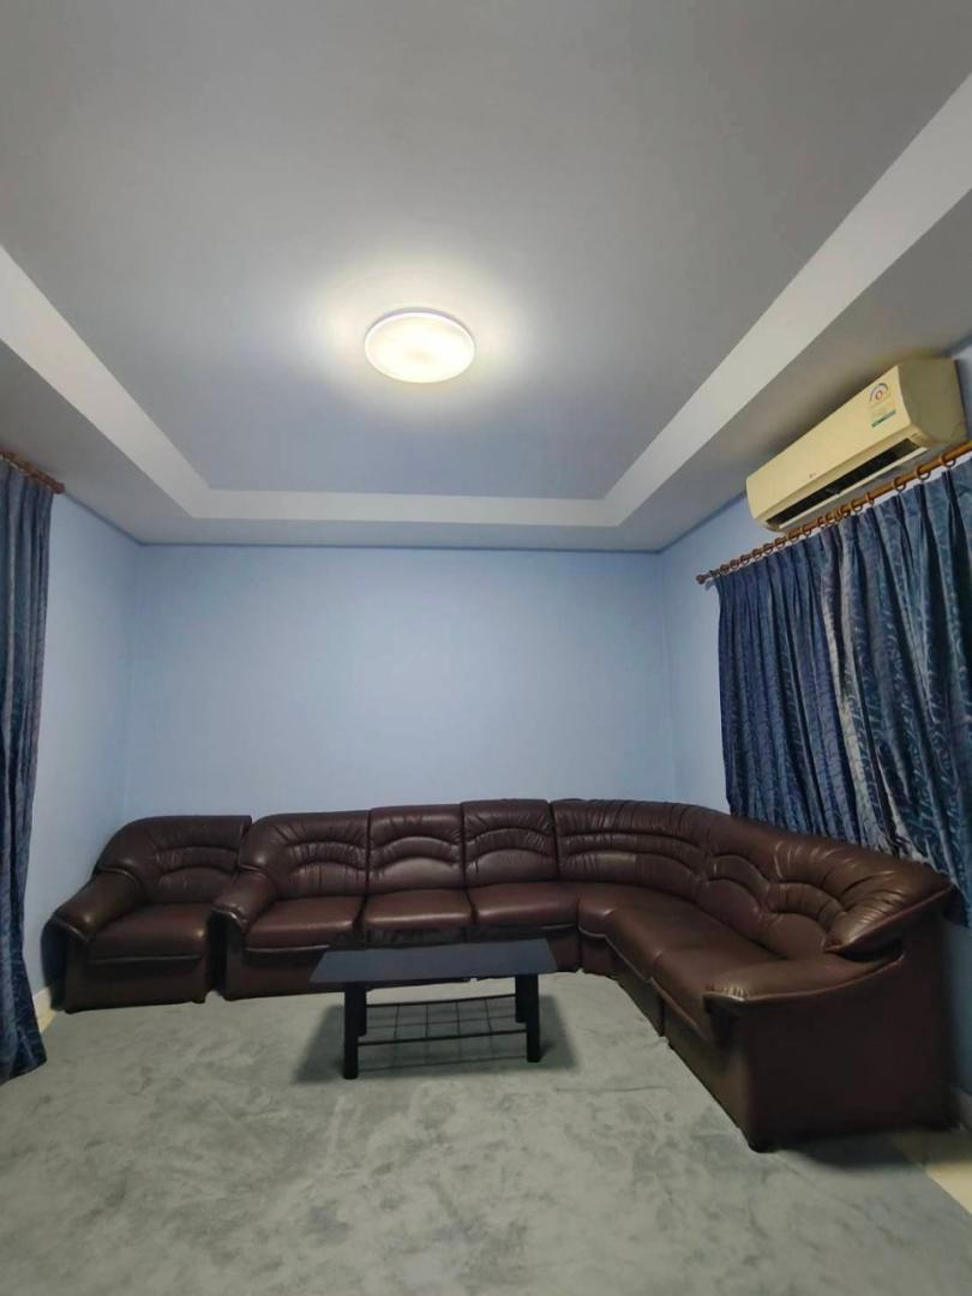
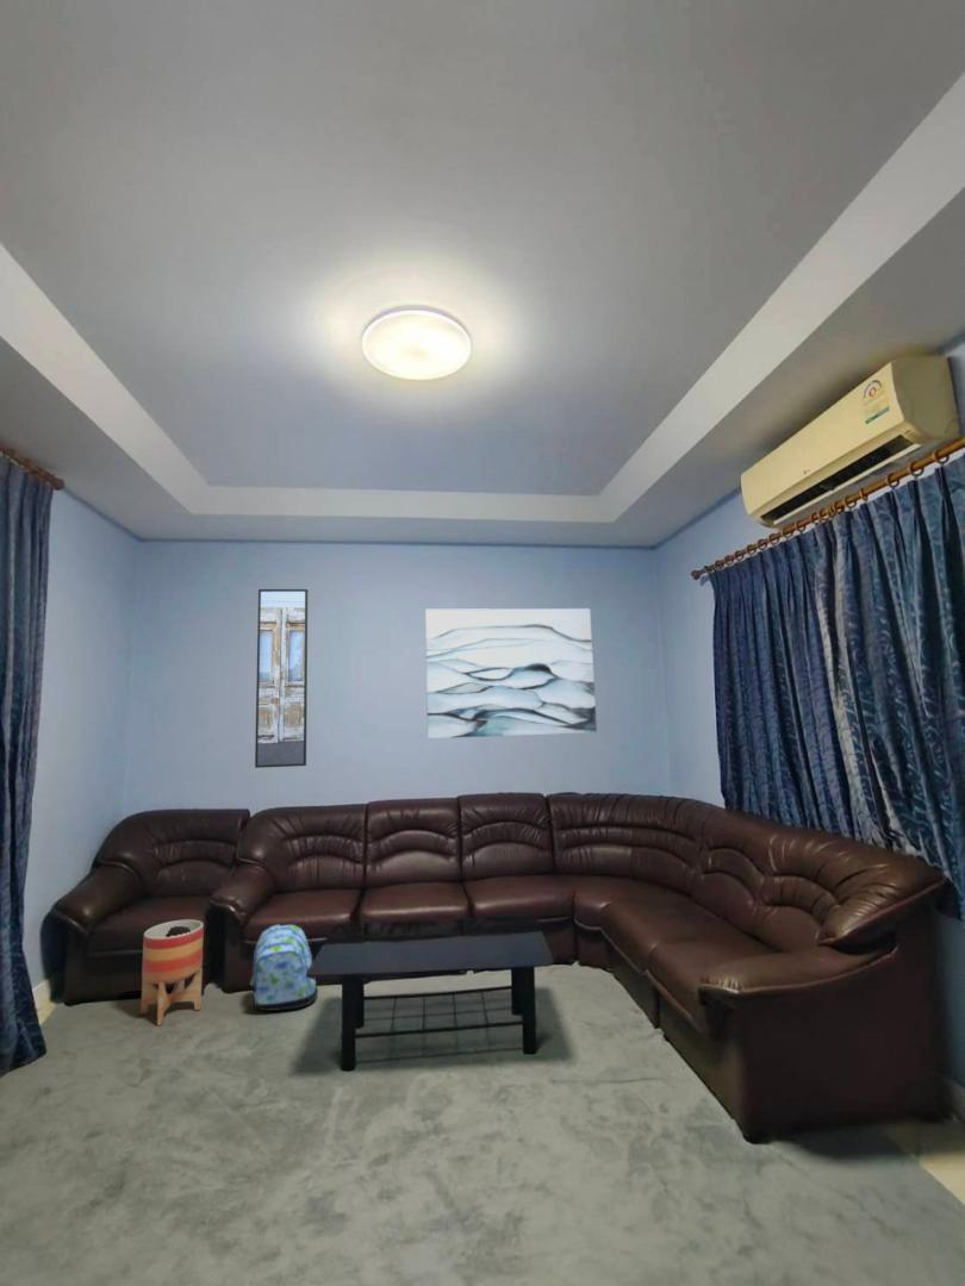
+ backpack (282, 966)
+ wall art (511, 670)
+ planter (172, 969)
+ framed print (281, 676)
